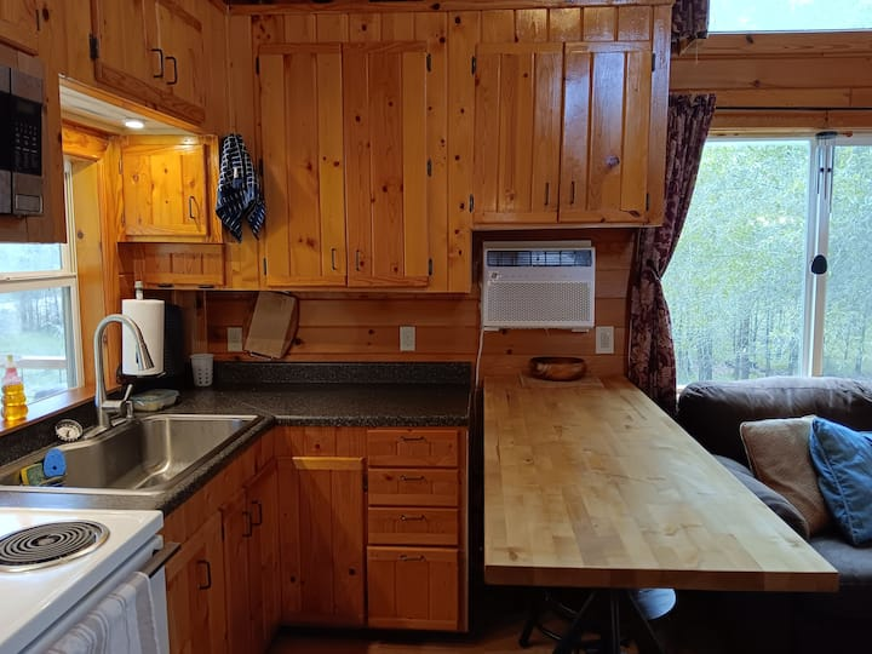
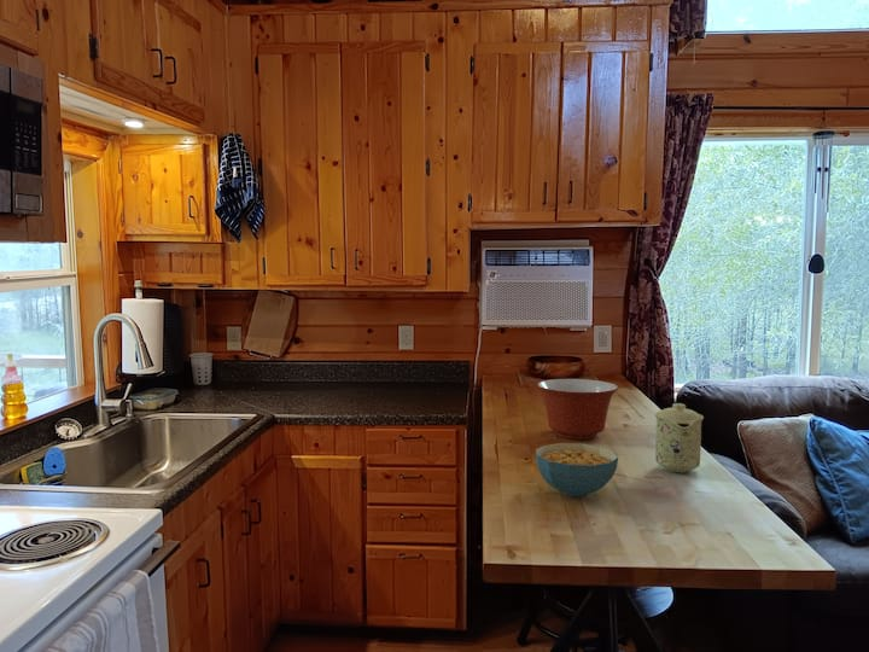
+ mug (677, 436)
+ mixing bowl (576, 409)
+ cereal bowl (575, 472)
